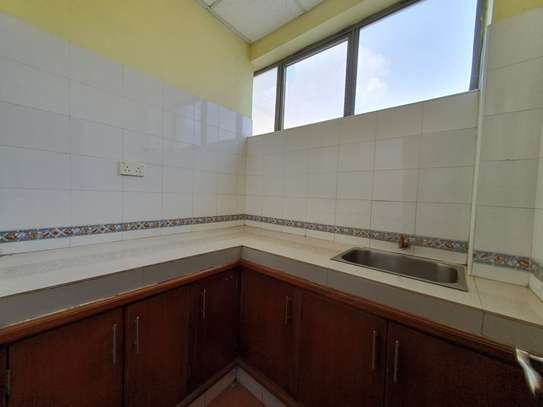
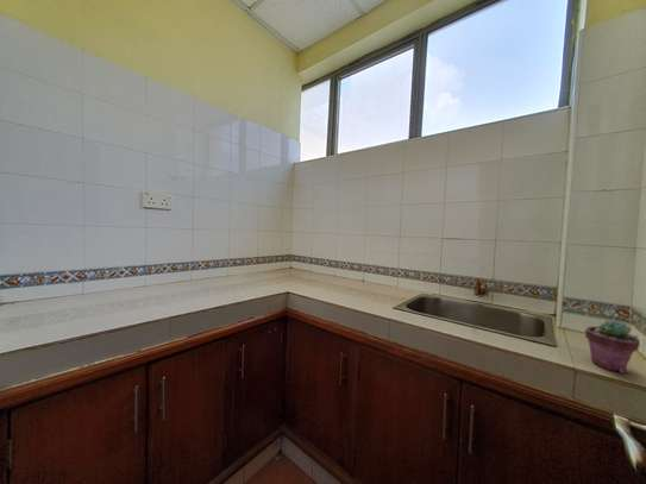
+ potted succulent (610, 342)
